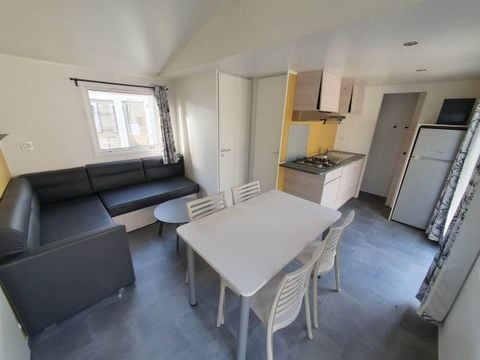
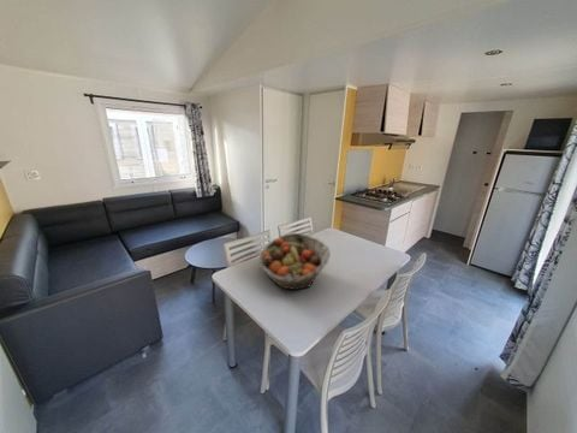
+ fruit basket (292, 259)
